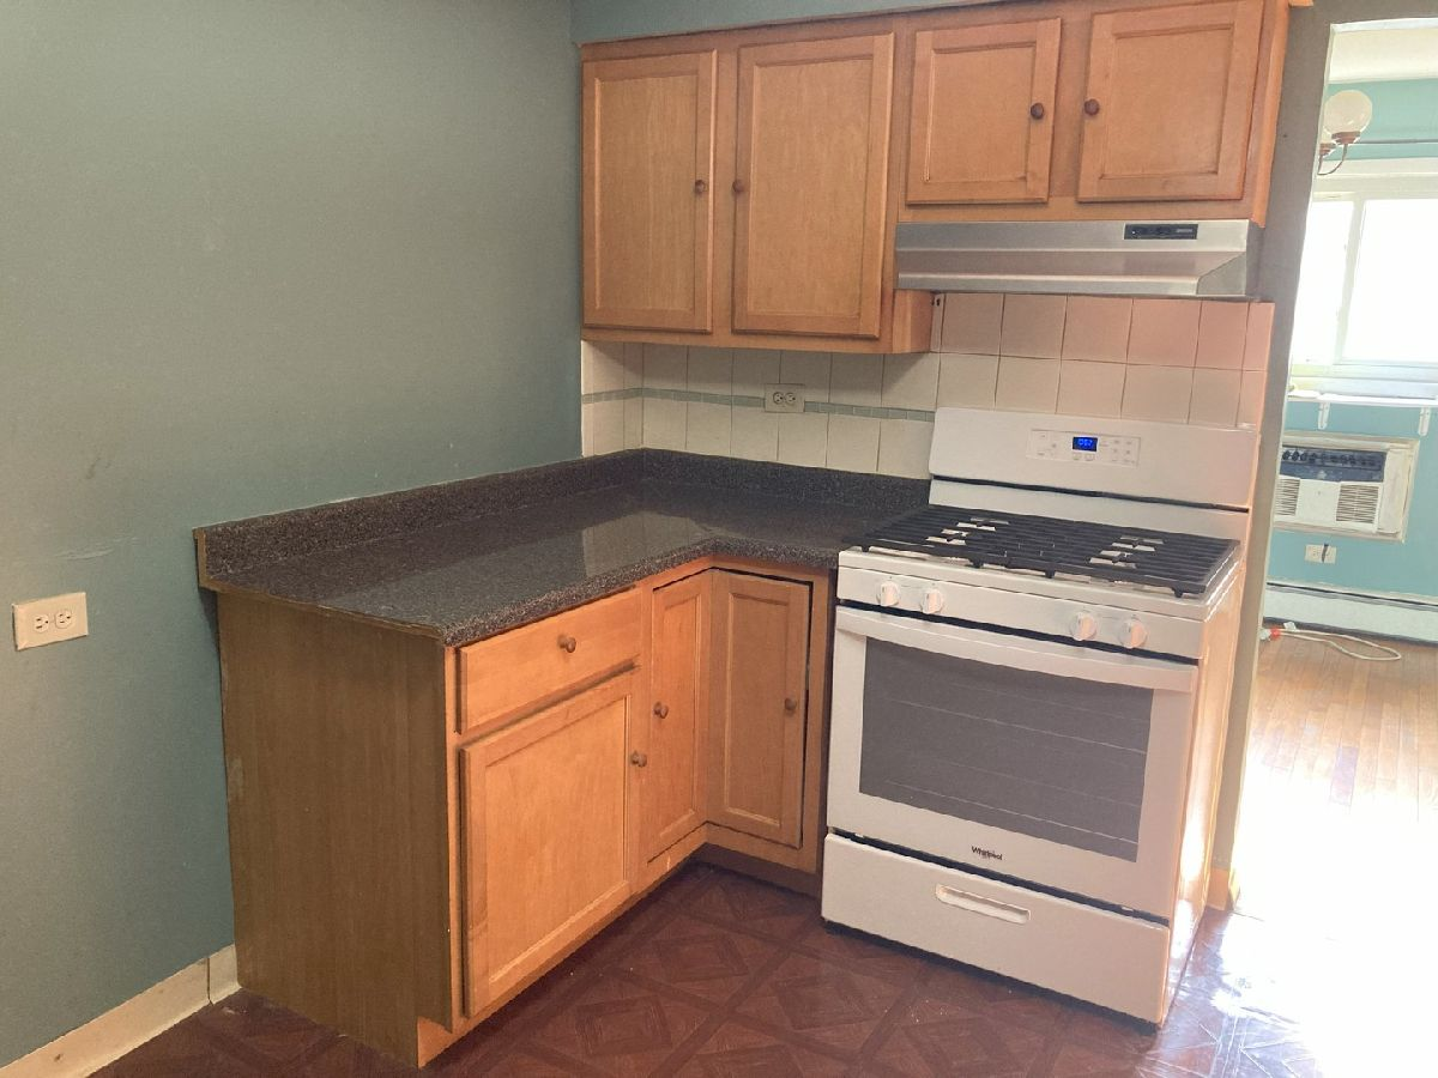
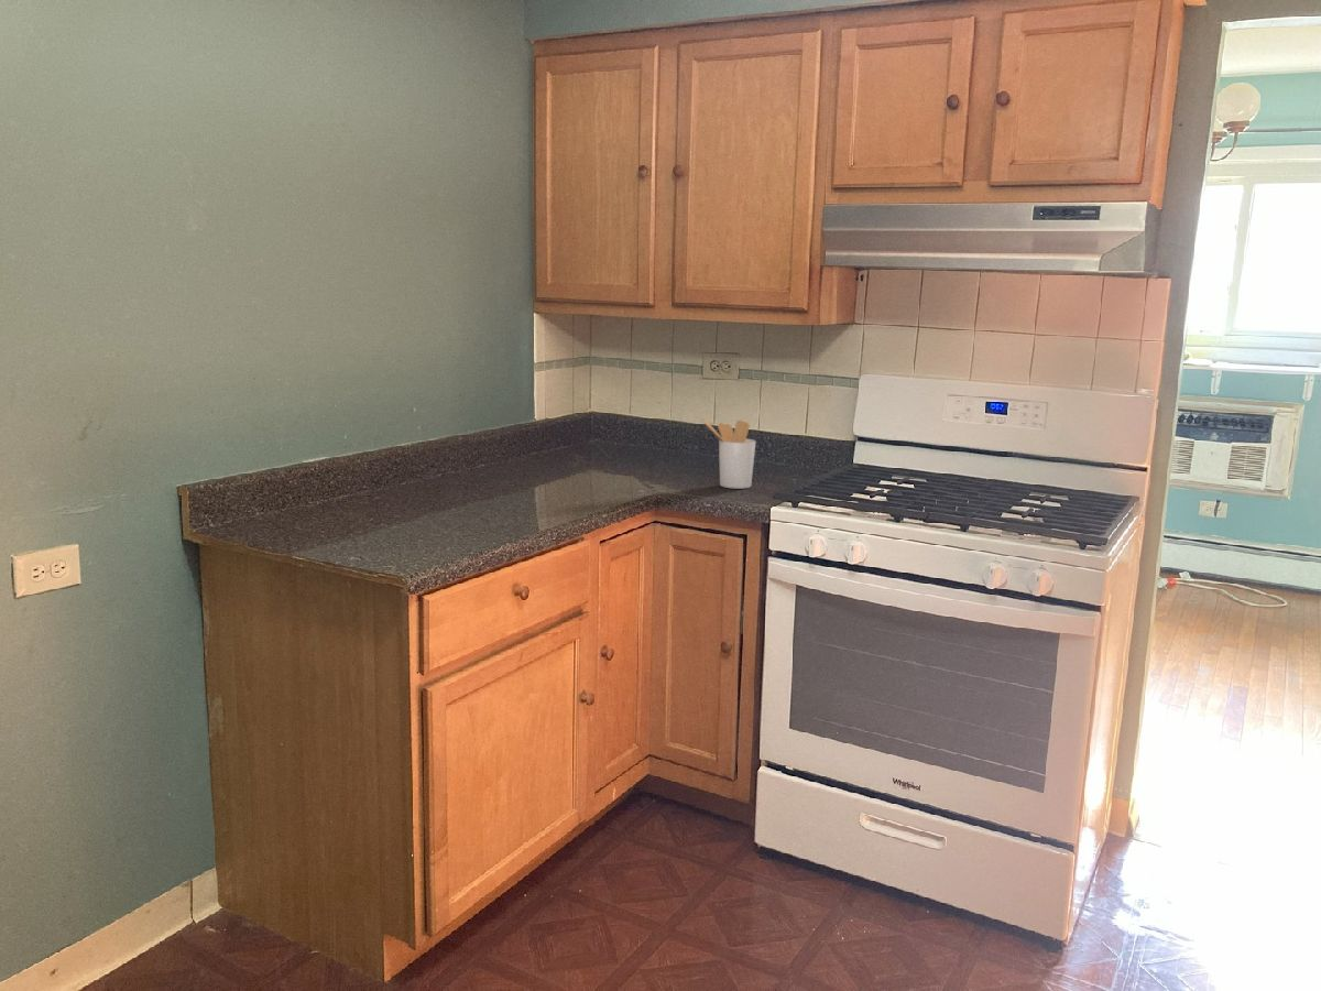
+ utensil holder (727, 451)
